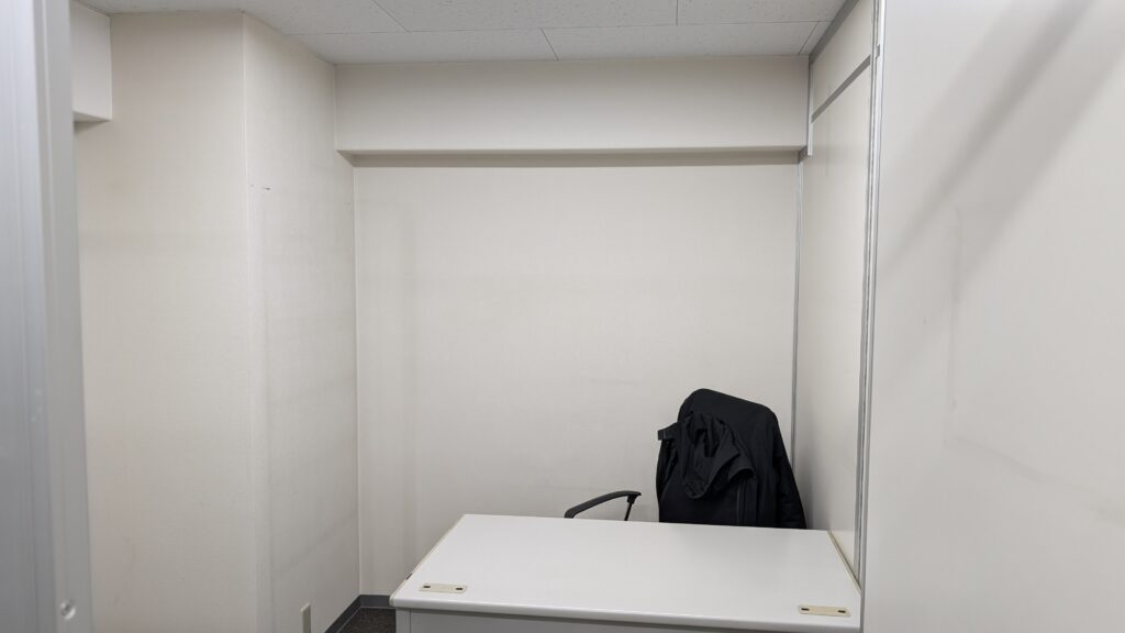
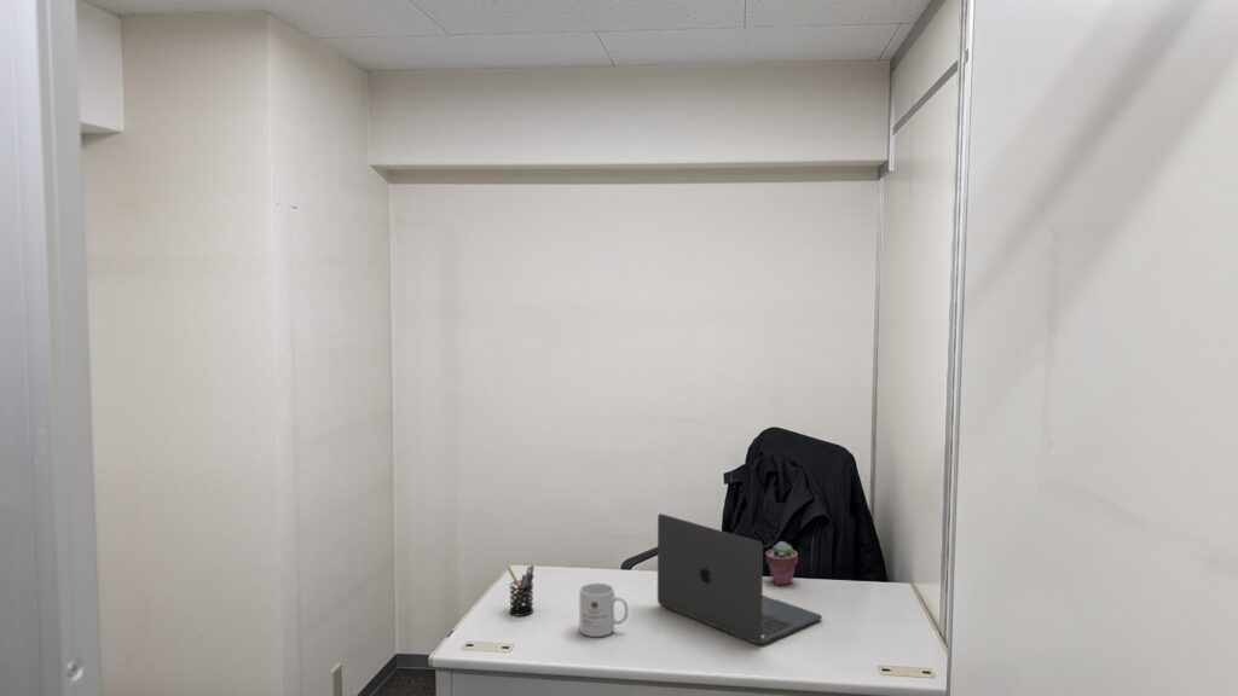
+ laptop (737, 566)
+ mug (603, 609)
+ potted succulent (781, 561)
+ pen holder (523, 586)
